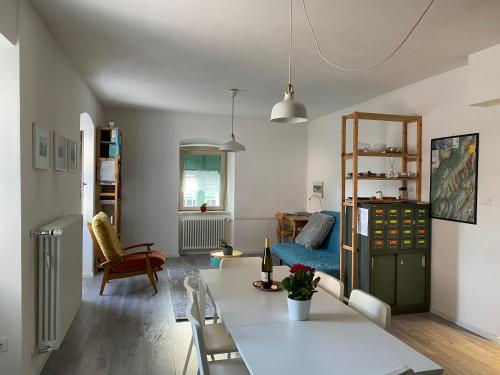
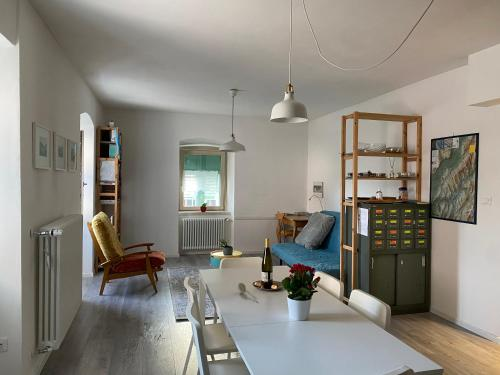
+ soupspoon (247, 291)
